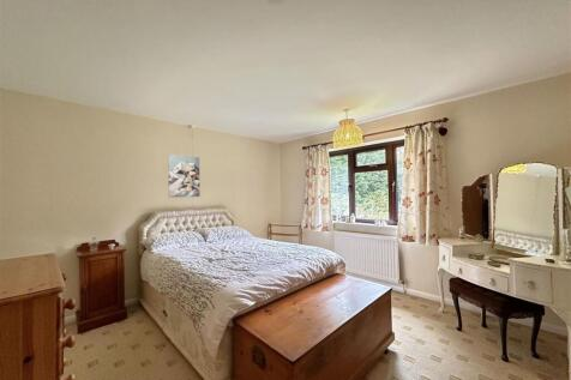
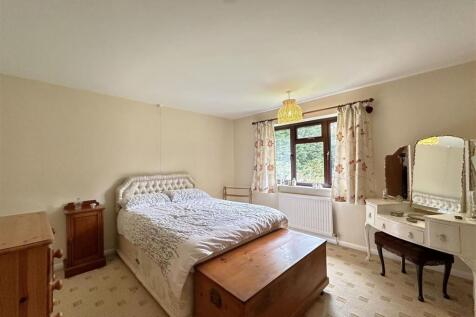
- wall art (184, 176)
